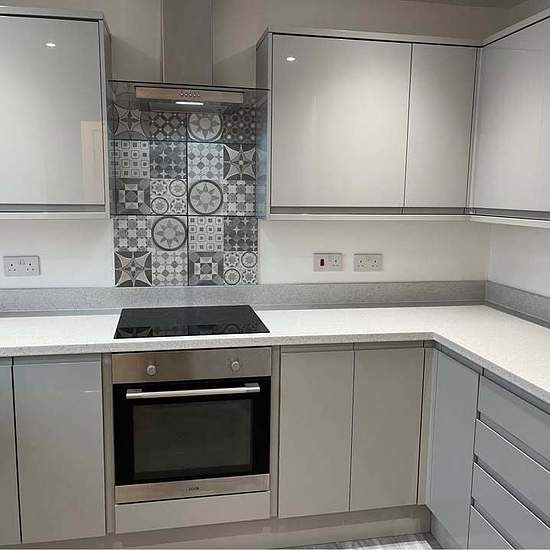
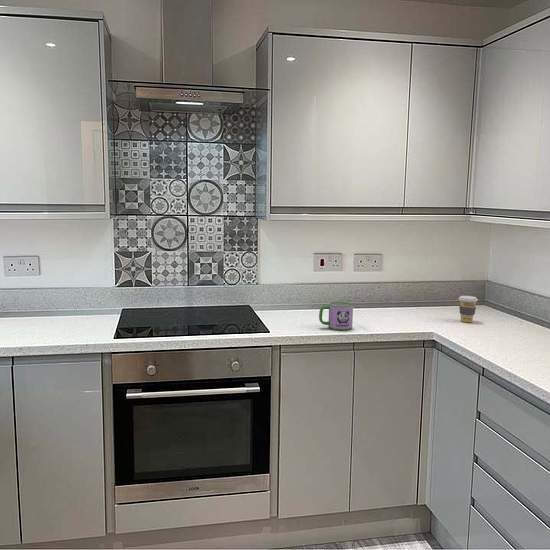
+ coffee cup (467, 309)
+ mug (335, 316)
